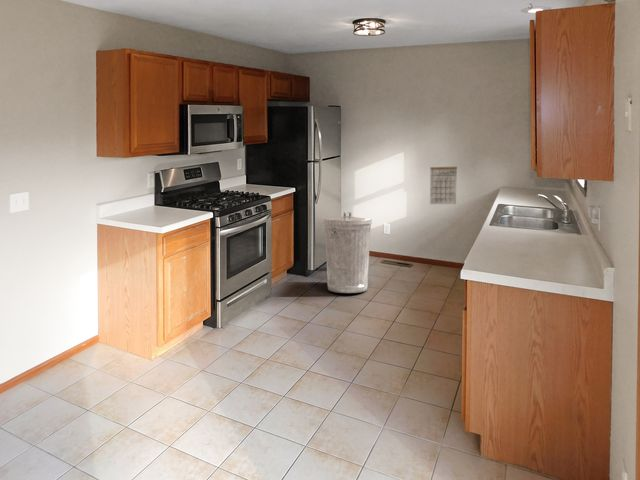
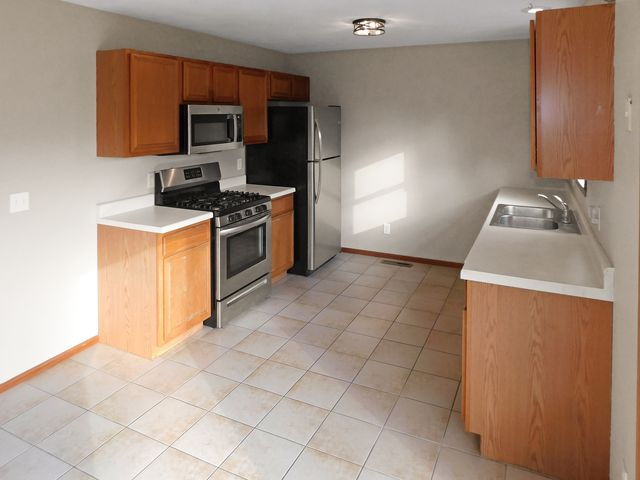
- trash can (347, 250)
- calendar (443, 181)
